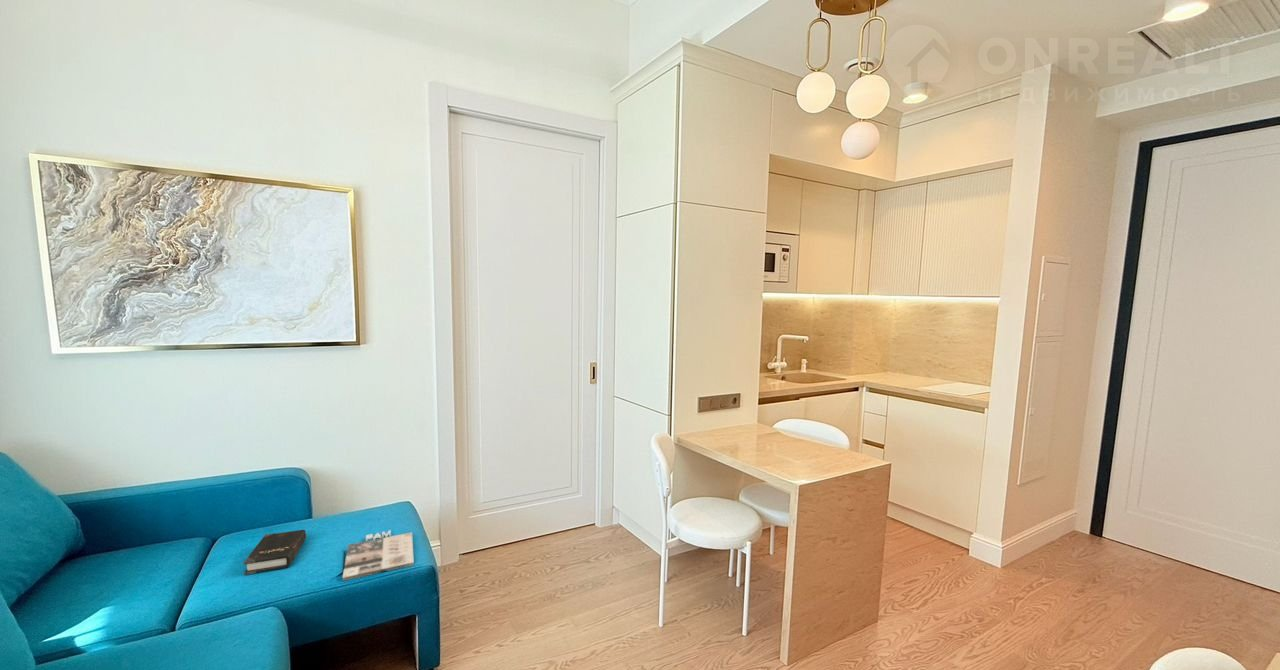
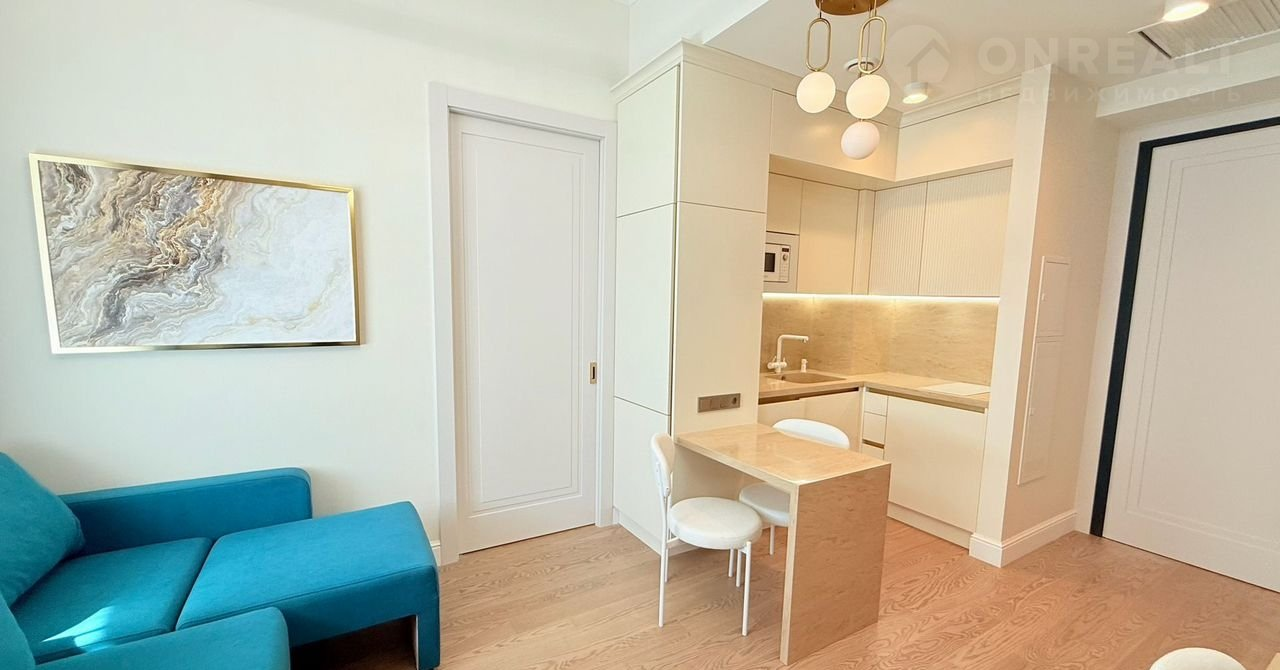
- hardback book (277, 550)
- magazine (380, 549)
